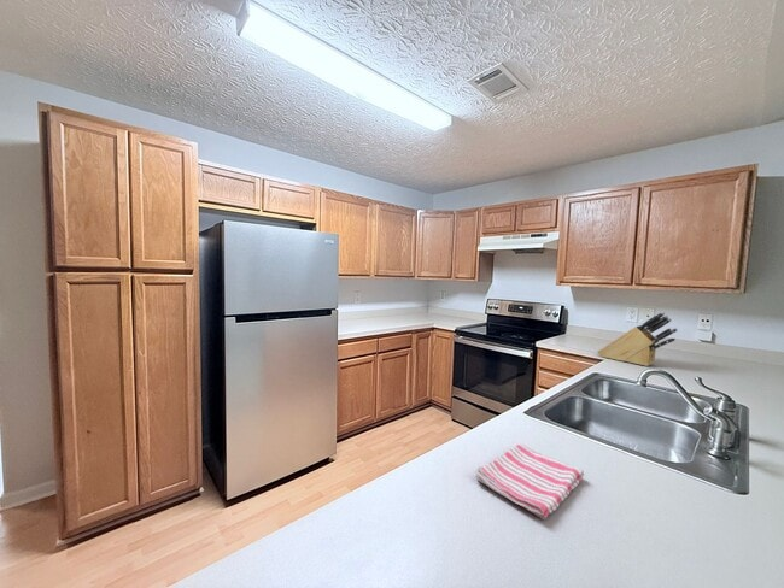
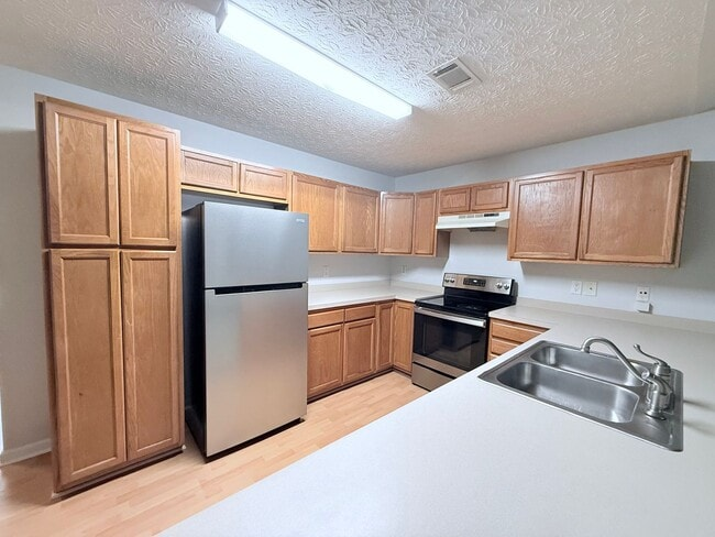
- knife block (636, 336)
- dish towel (530, 472)
